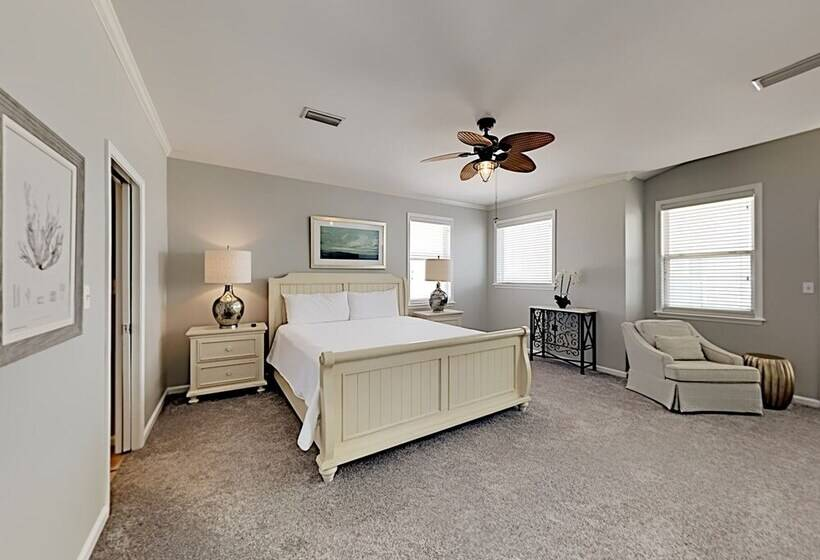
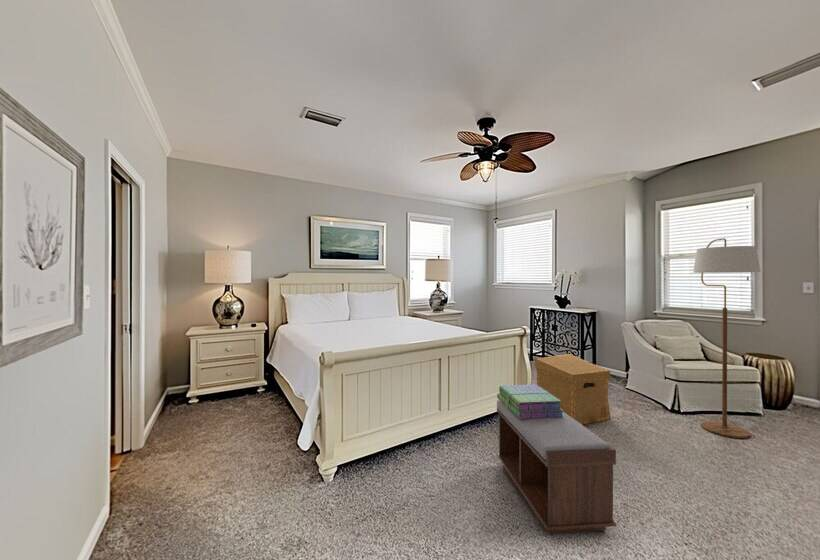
+ stack of books (528, 399)
+ cardboard box (570, 386)
+ bench (545, 455)
+ floor lamp (723, 333)
